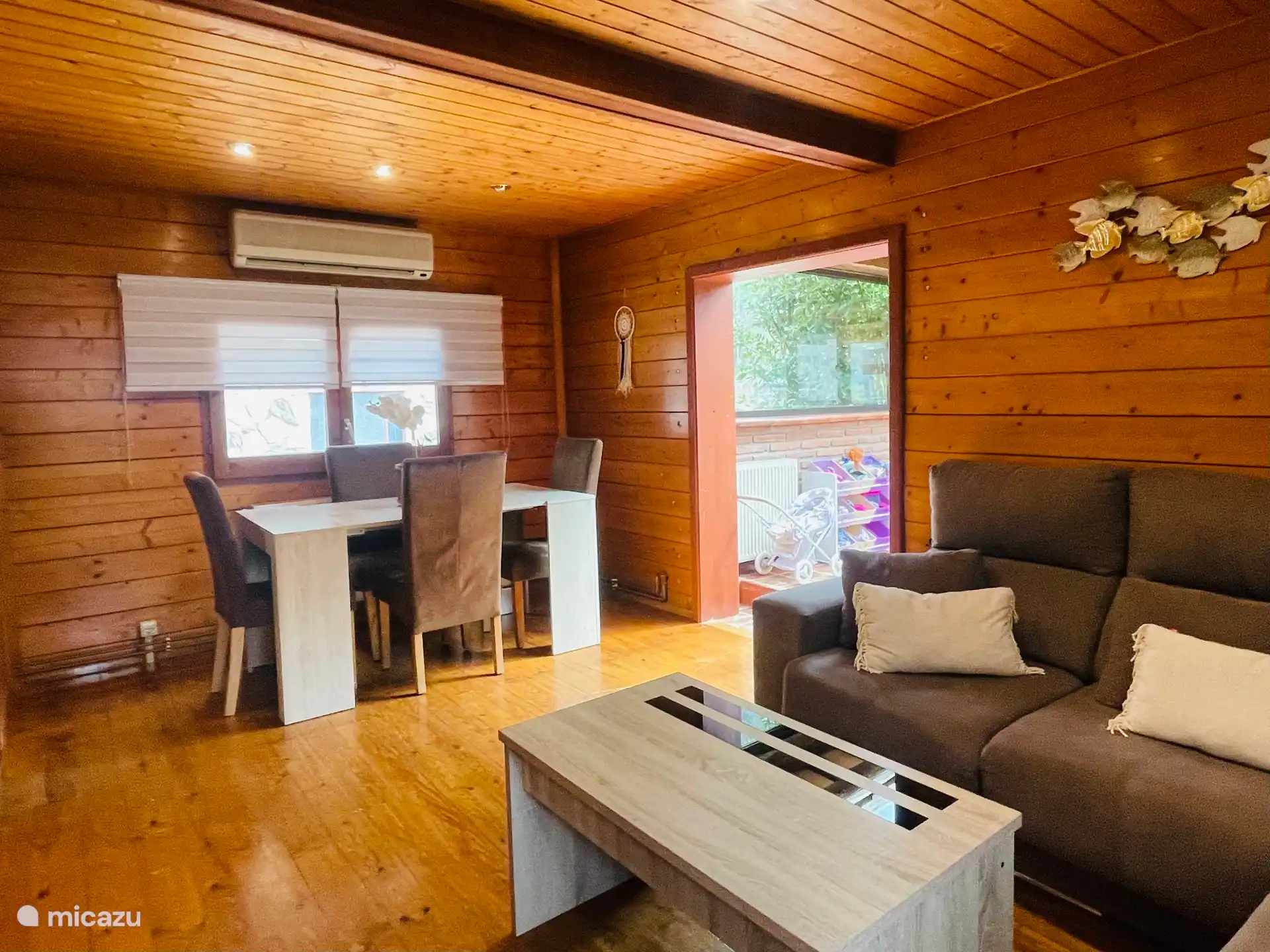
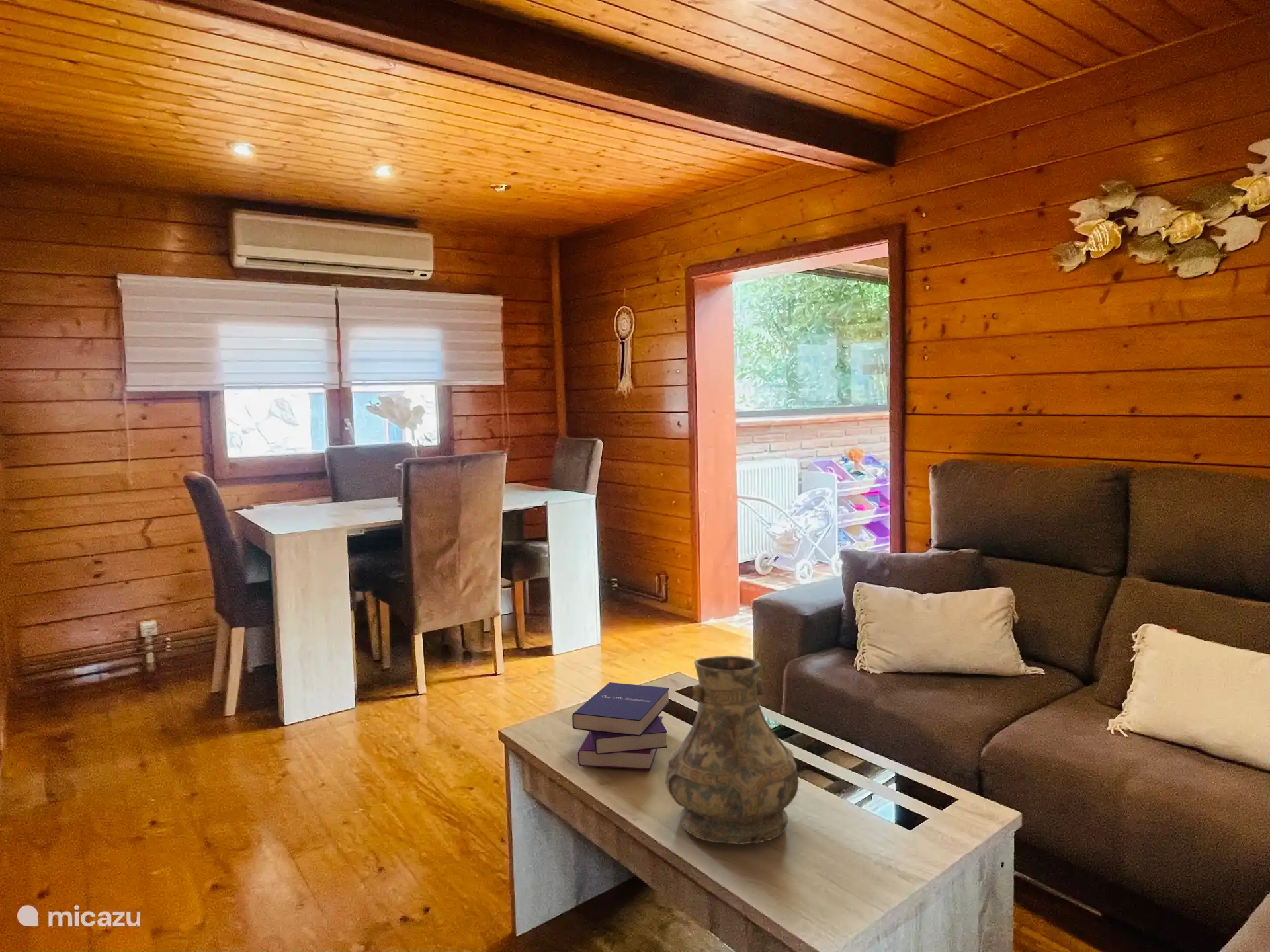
+ book (623, 725)
+ vase (731, 744)
